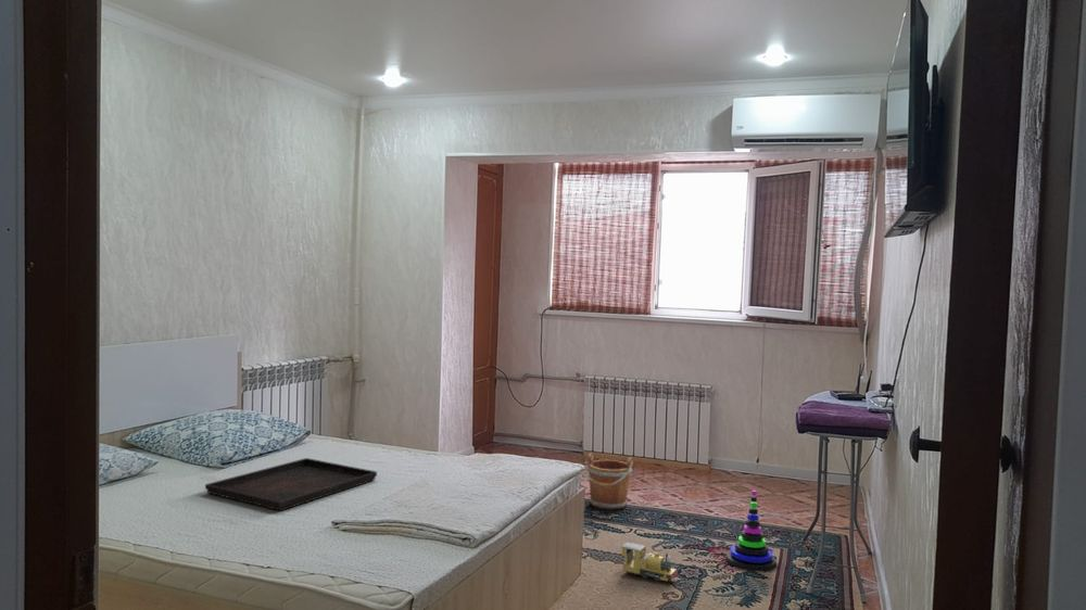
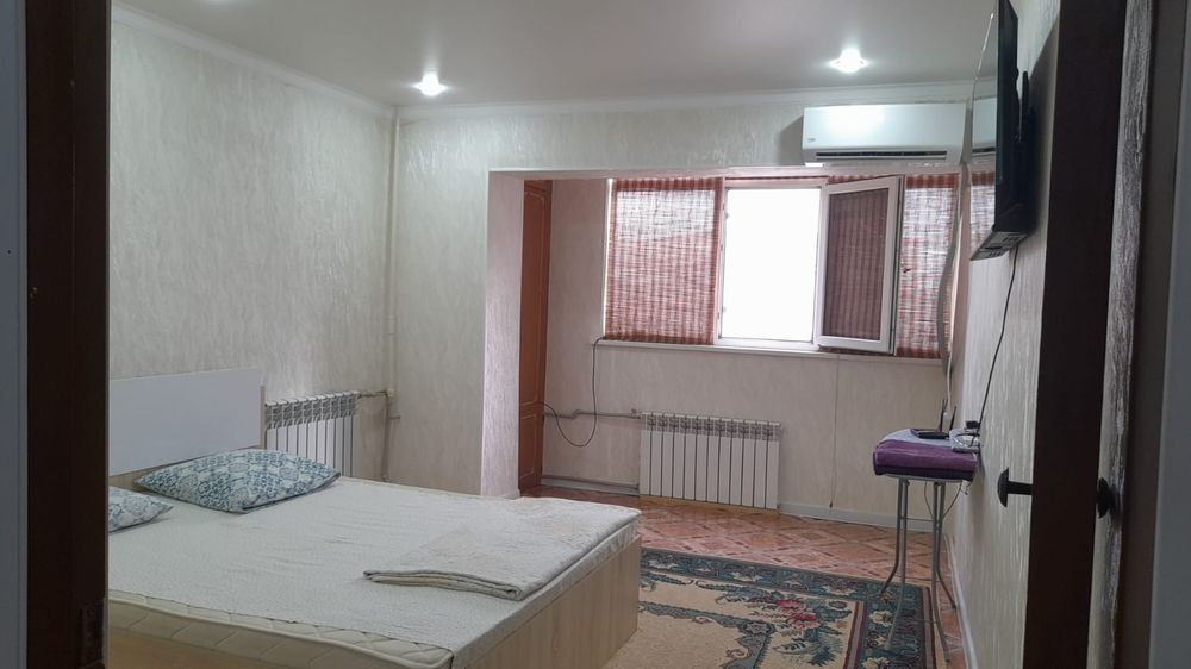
- bucket (608, 480)
- toy train (649, 562)
- serving tray (294, 482)
- stacking toy (753, 525)
